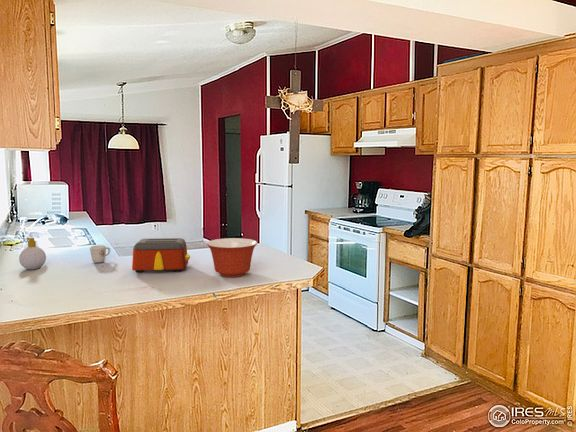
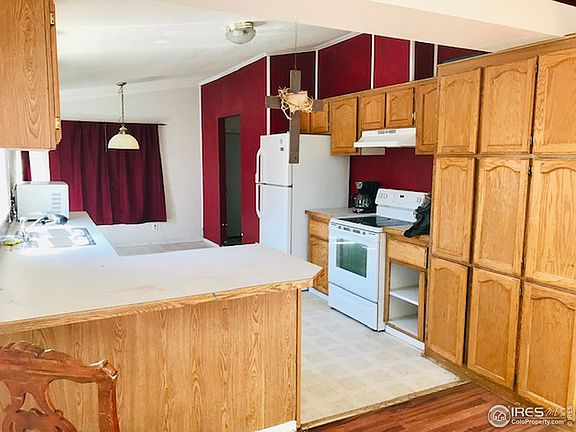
- soap bottle (32, 253)
- mug (101, 253)
- toaster (162, 254)
- mixing bowl (232, 258)
